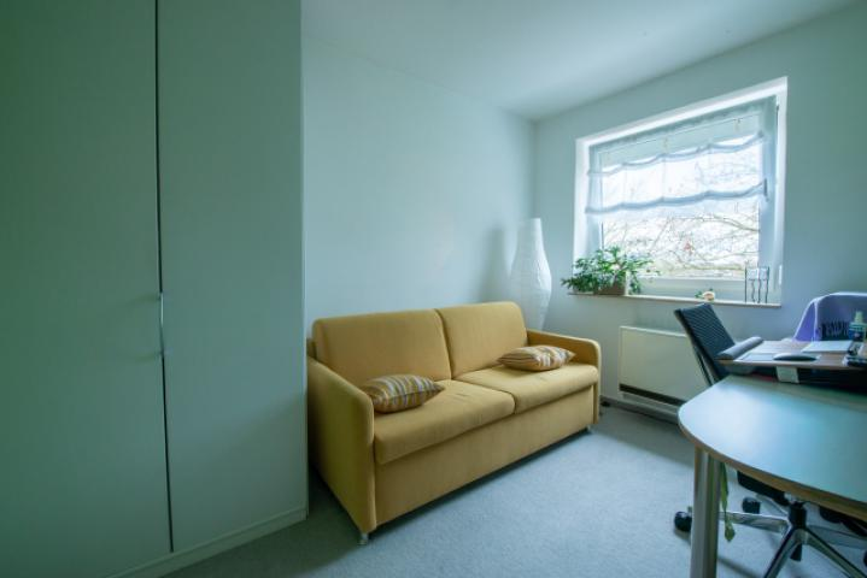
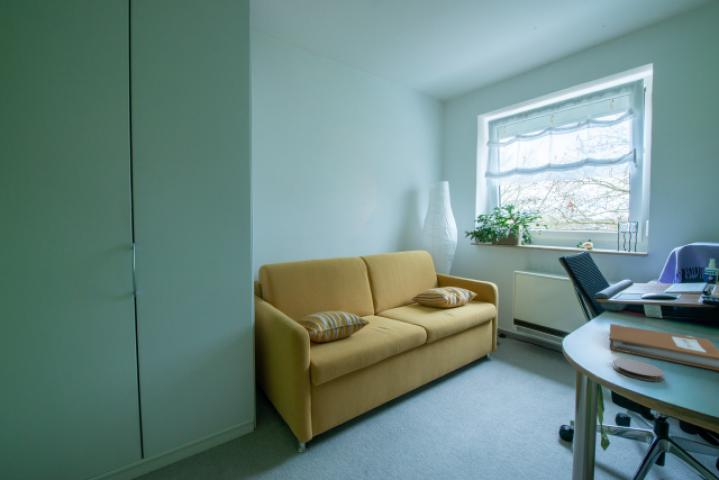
+ coaster (637, 369)
+ notebook (661, 343)
